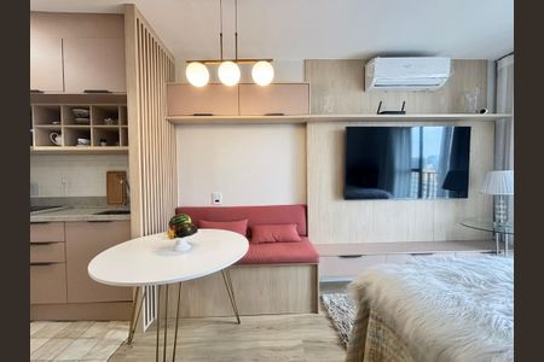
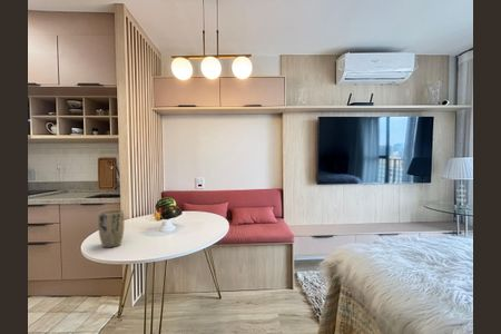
+ plant pot (111, 228)
